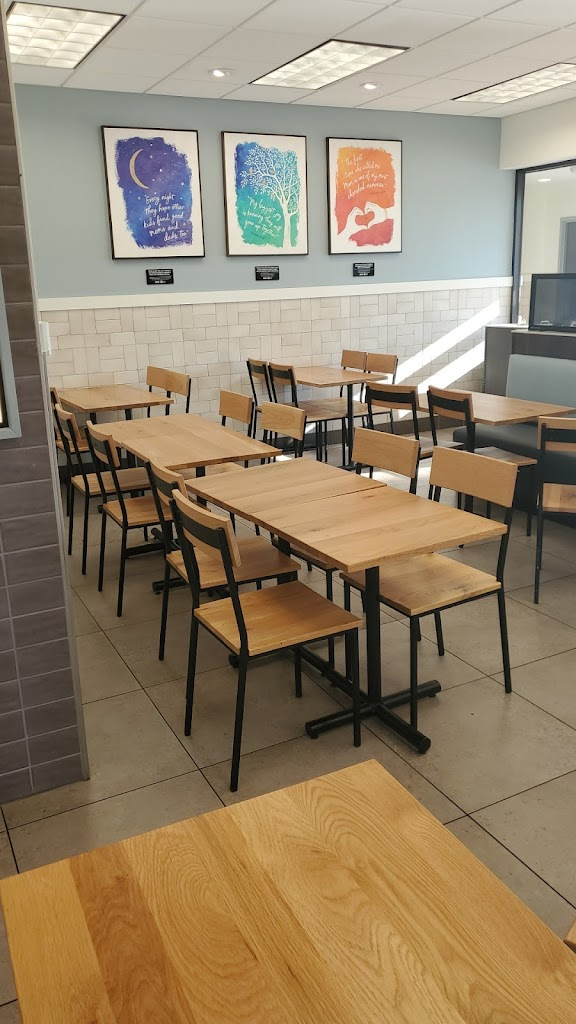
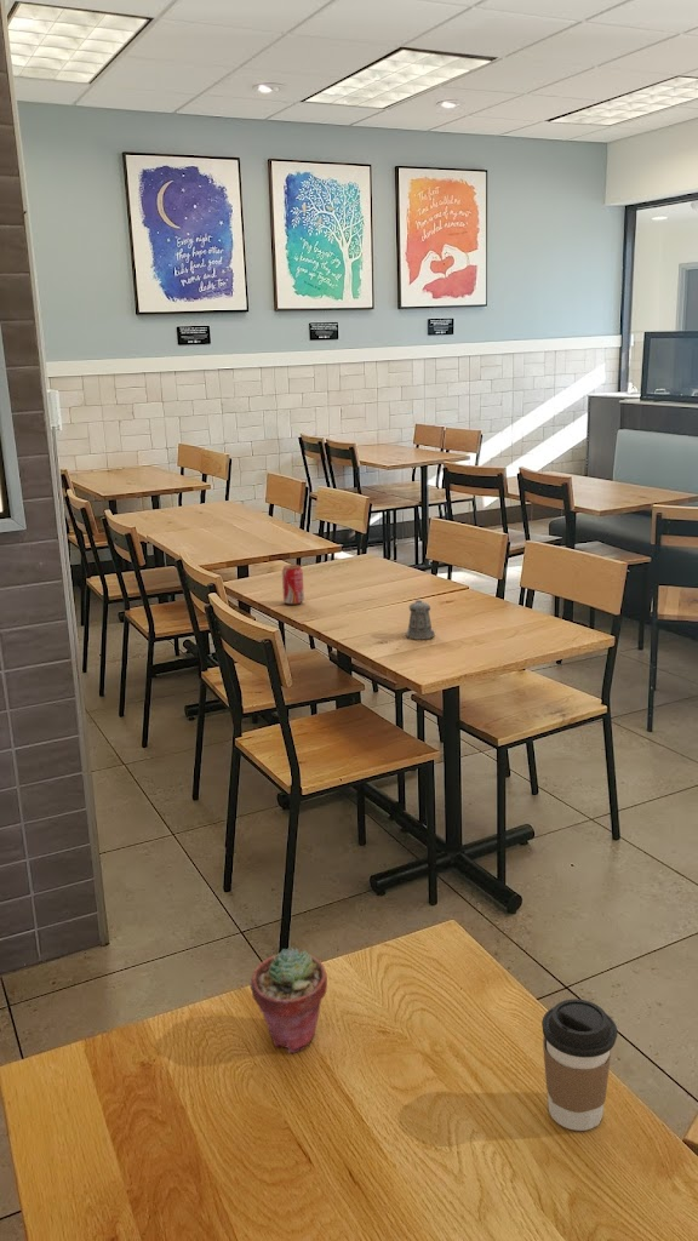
+ pepper shaker (419, 619)
+ coffee cup (577, 1064)
+ beverage can (292, 584)
+ potted succulent (290, 993)
